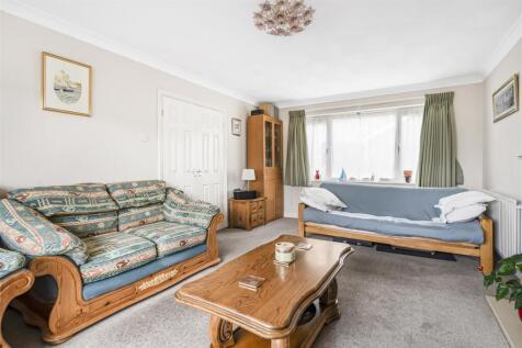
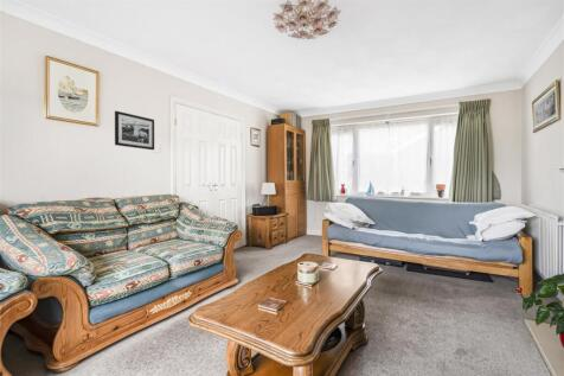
+ picture frame (135, 130)
